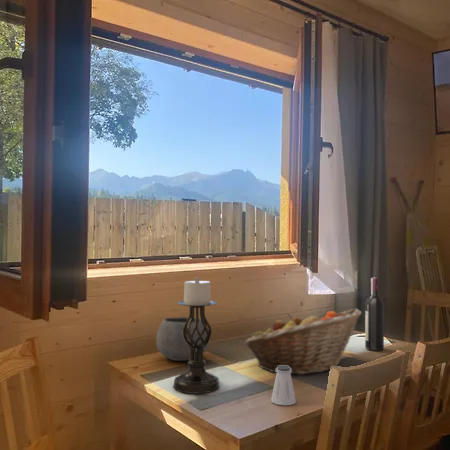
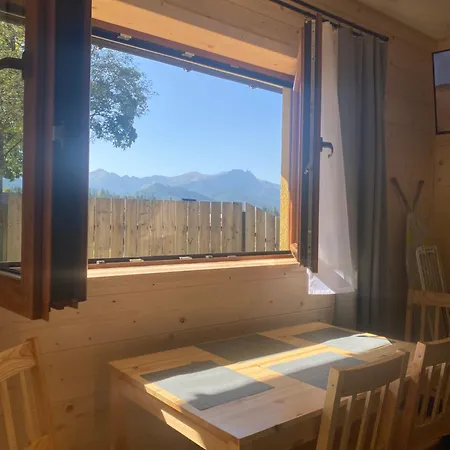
- candle holder (197, 331)
- bowl (182, 338)
- fruit basket (304, 336)
- saltshaker (283, 384)
- wine bottle (374, 313)
